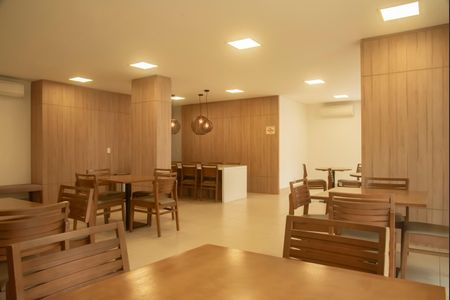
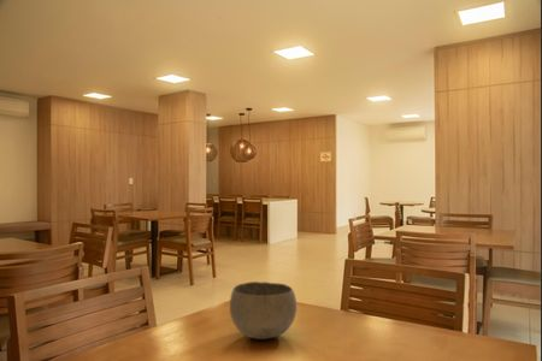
+ bowl (263, 310)
